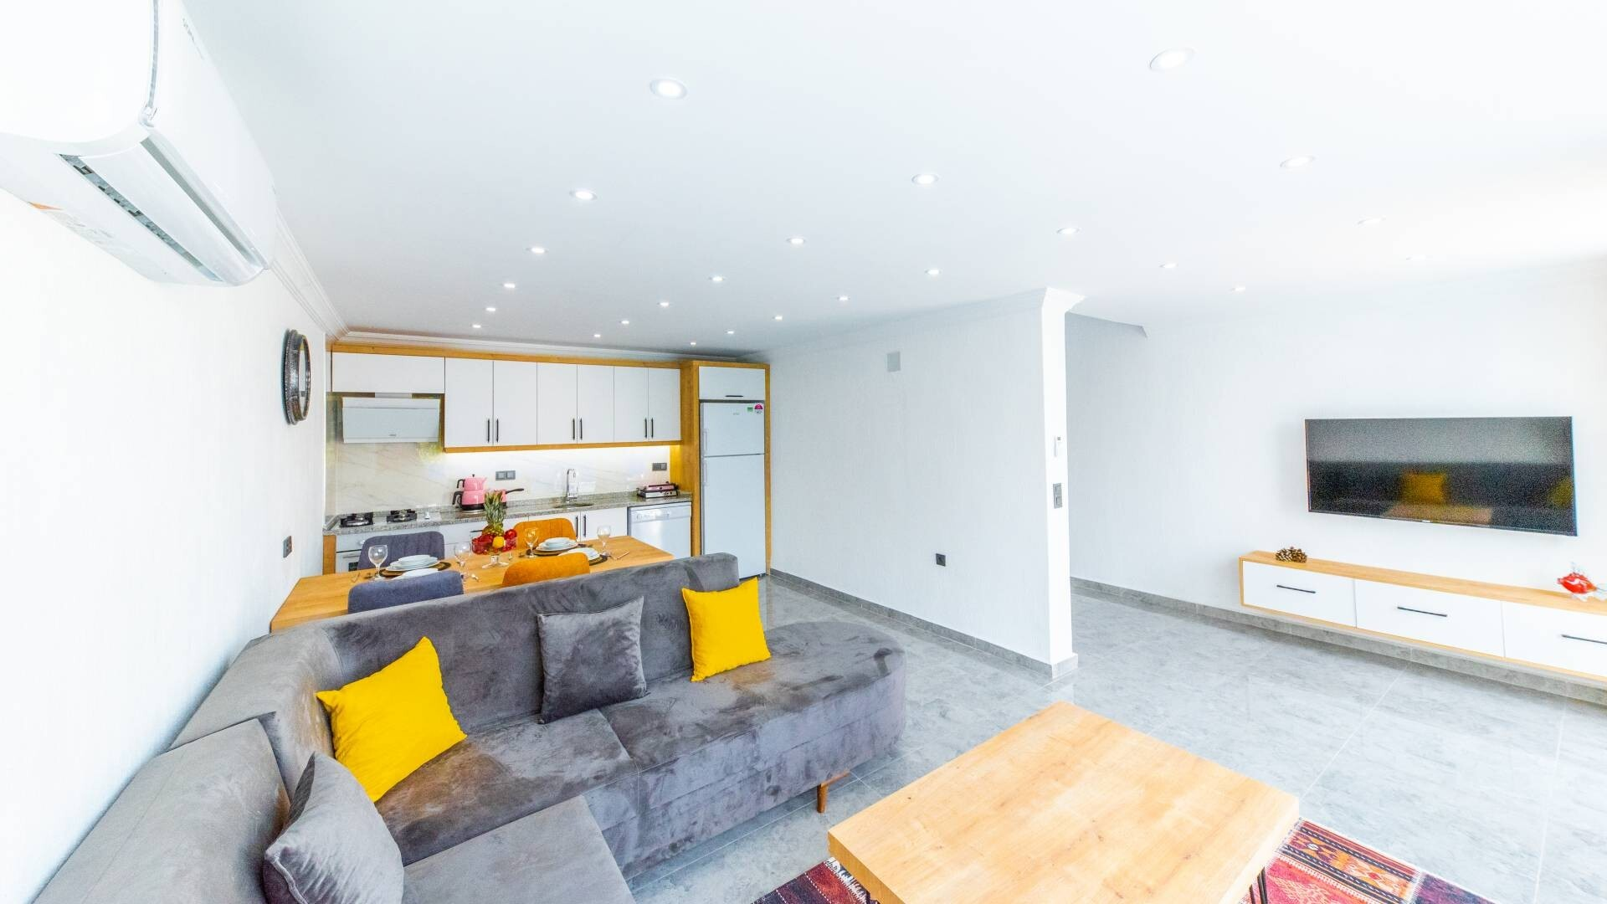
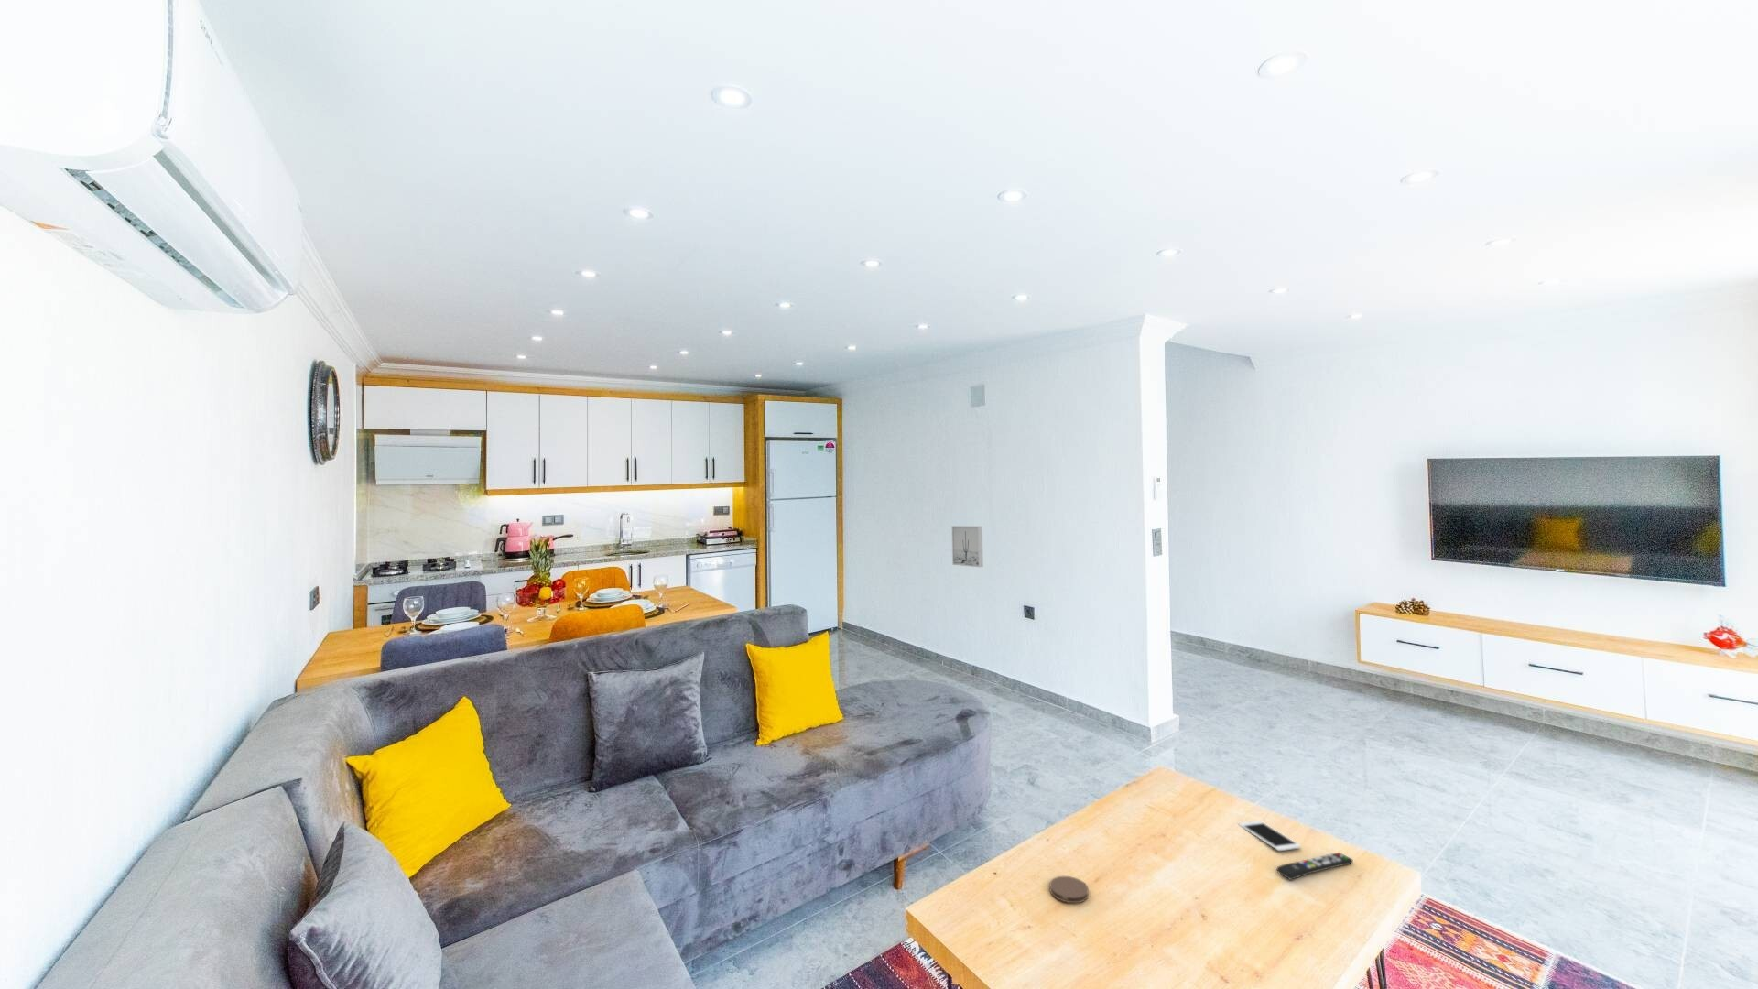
+ cell phone (1268, 834)
+ remote control (1315, 866)
+ coaster (1069, 889)
+ wall art (967, 546)
